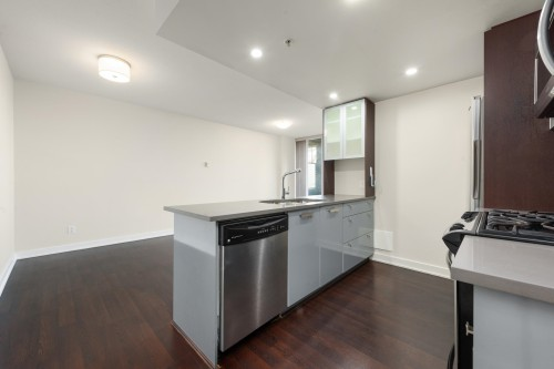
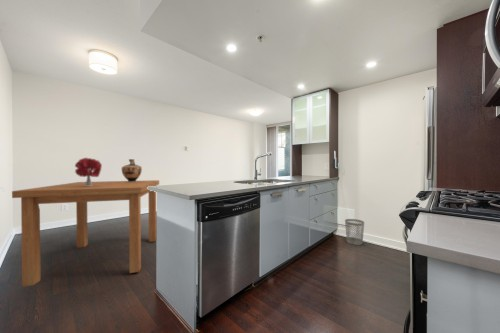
+ bouquet (89, 171)
+ ceramic jug (131, 170)
+ wastebasket (354, 231)
+ dining table (86, 220)
